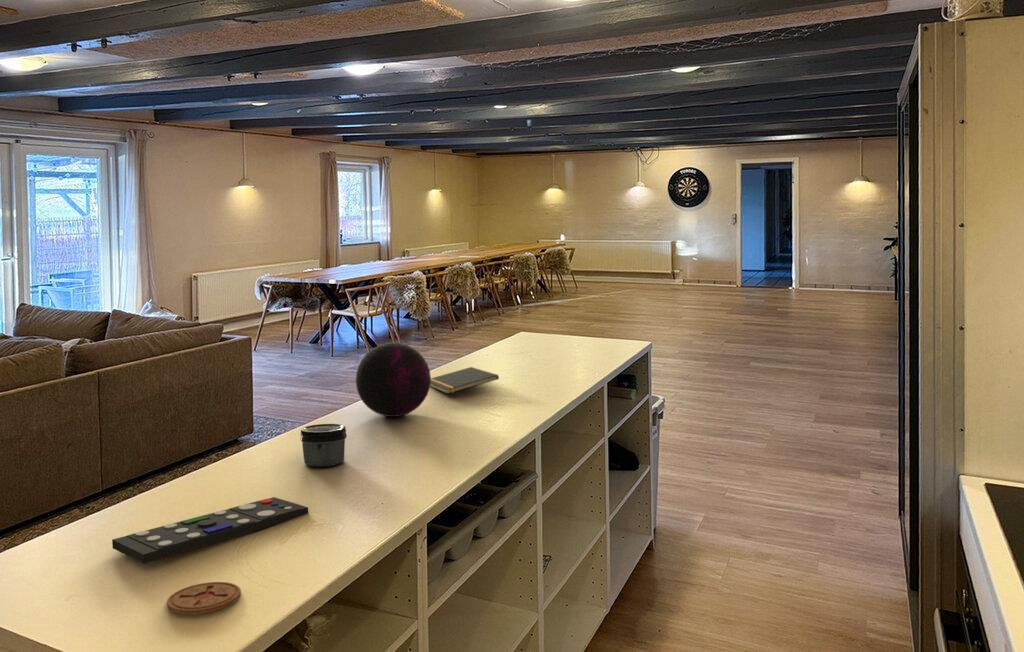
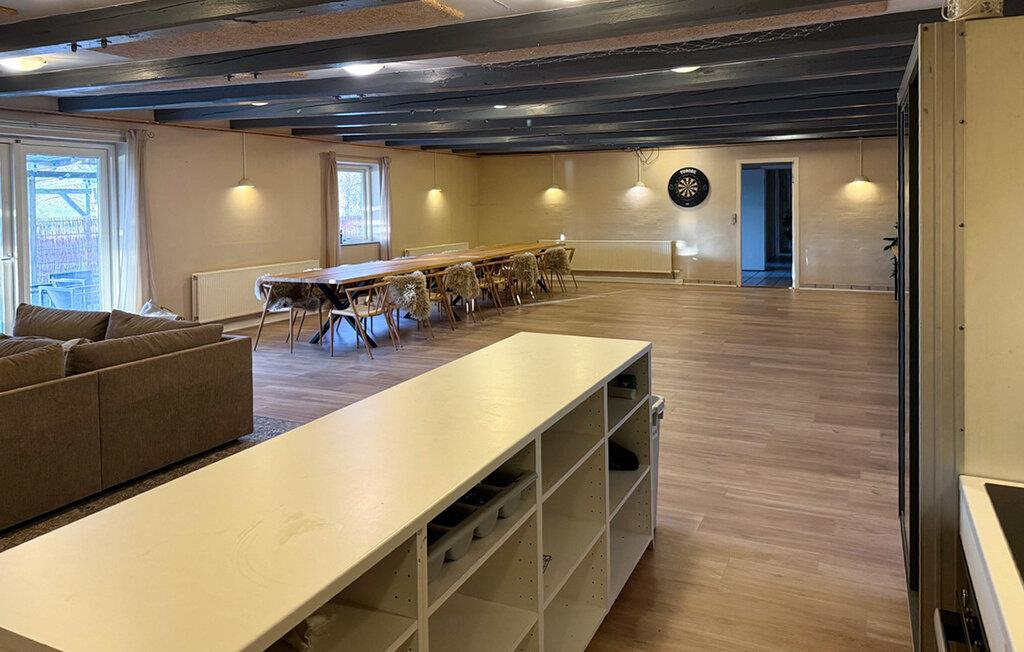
- decorative orb (393, 379)
- notepad (460, 379)
- jar (323, 445)
- remote control (216, 525)
- coaster (204, 597)
